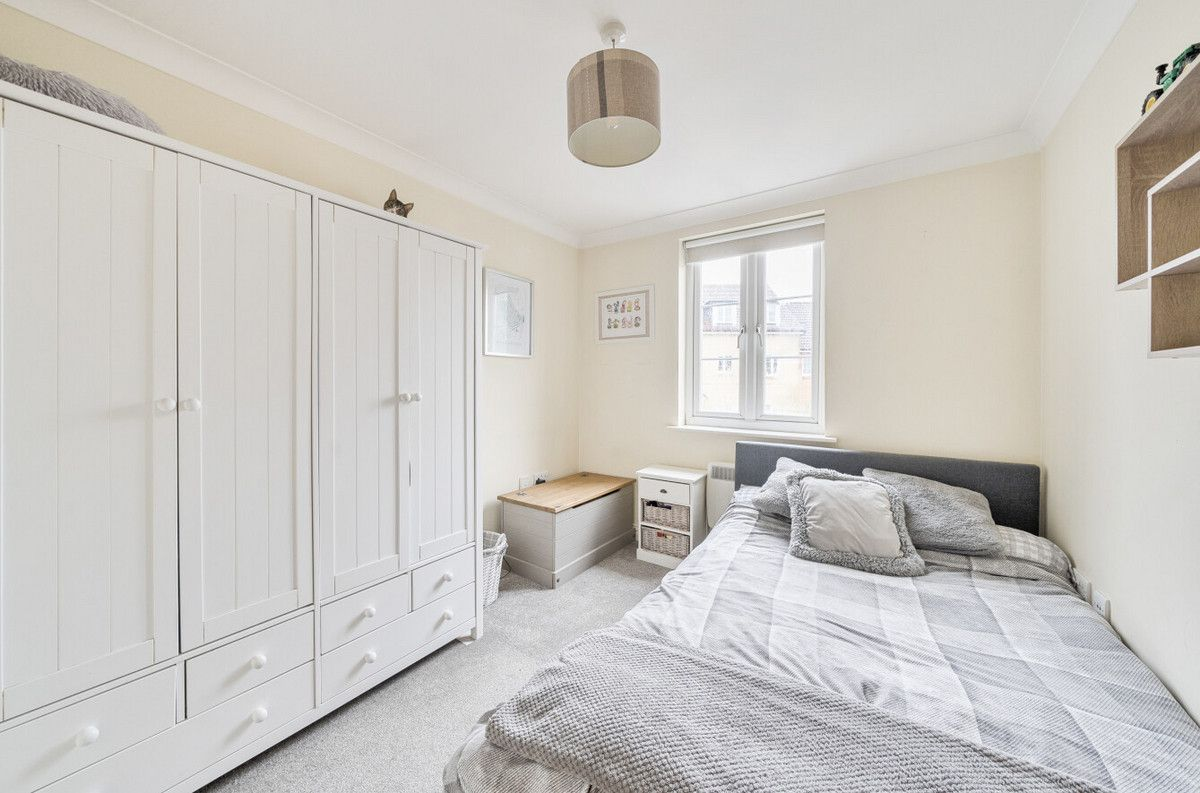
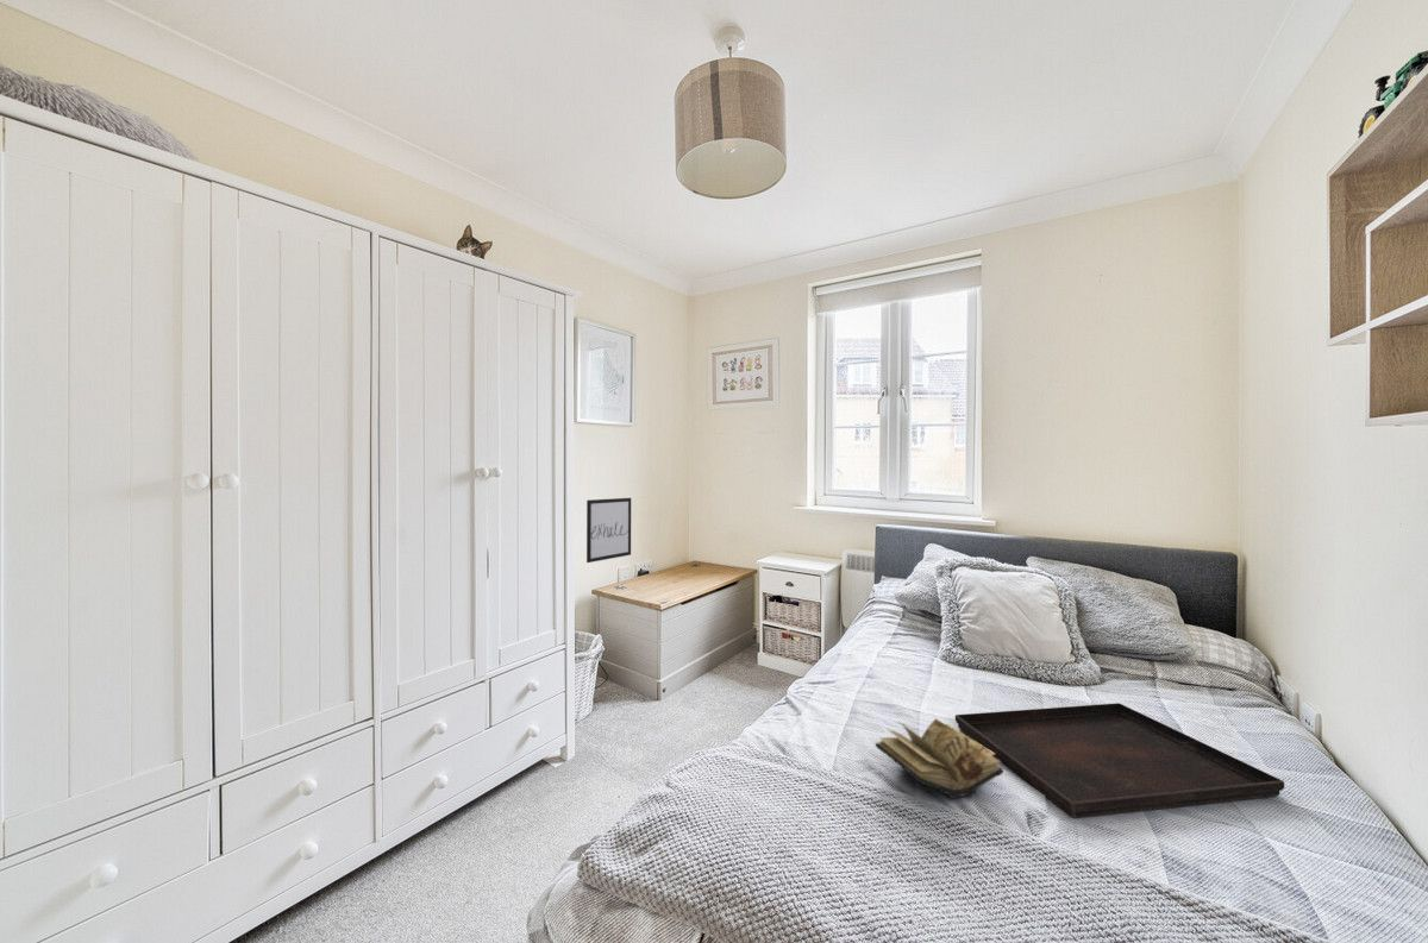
+ wall art (609, 528)
+ book (937, 755)
+ serving tray (1100, 750)
